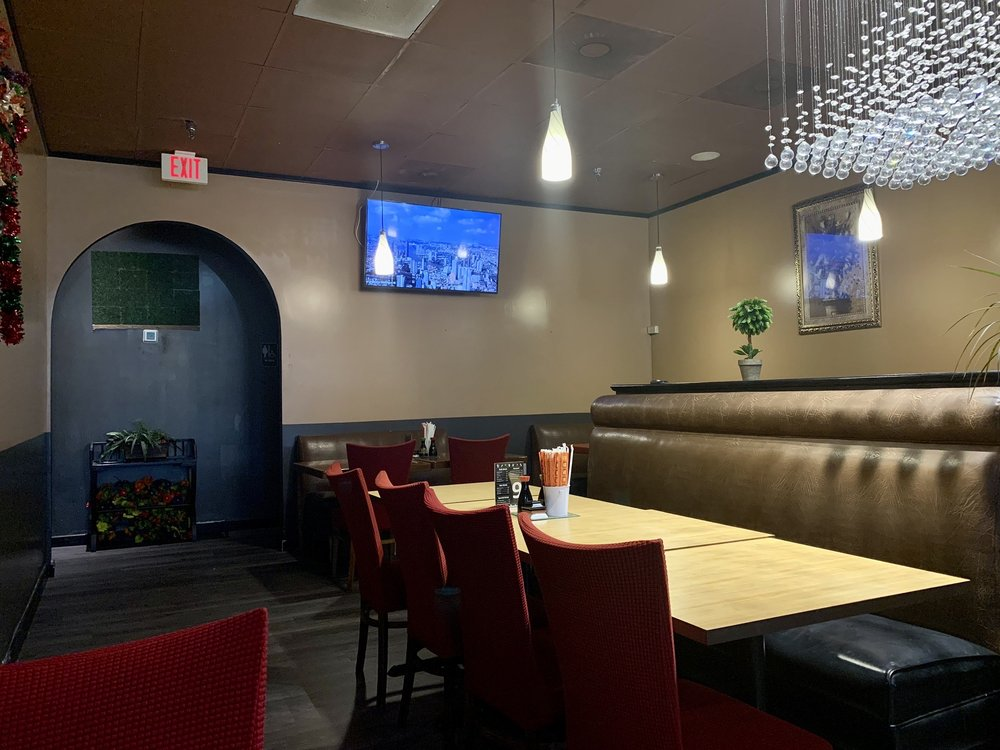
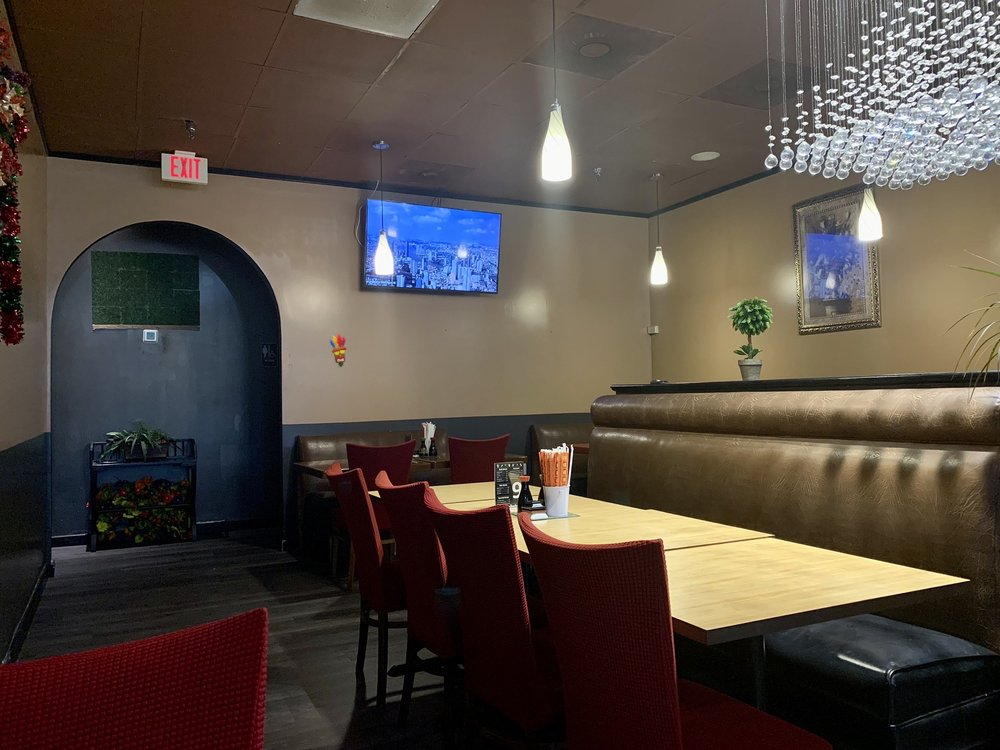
+ decorative mask (338, 350)
